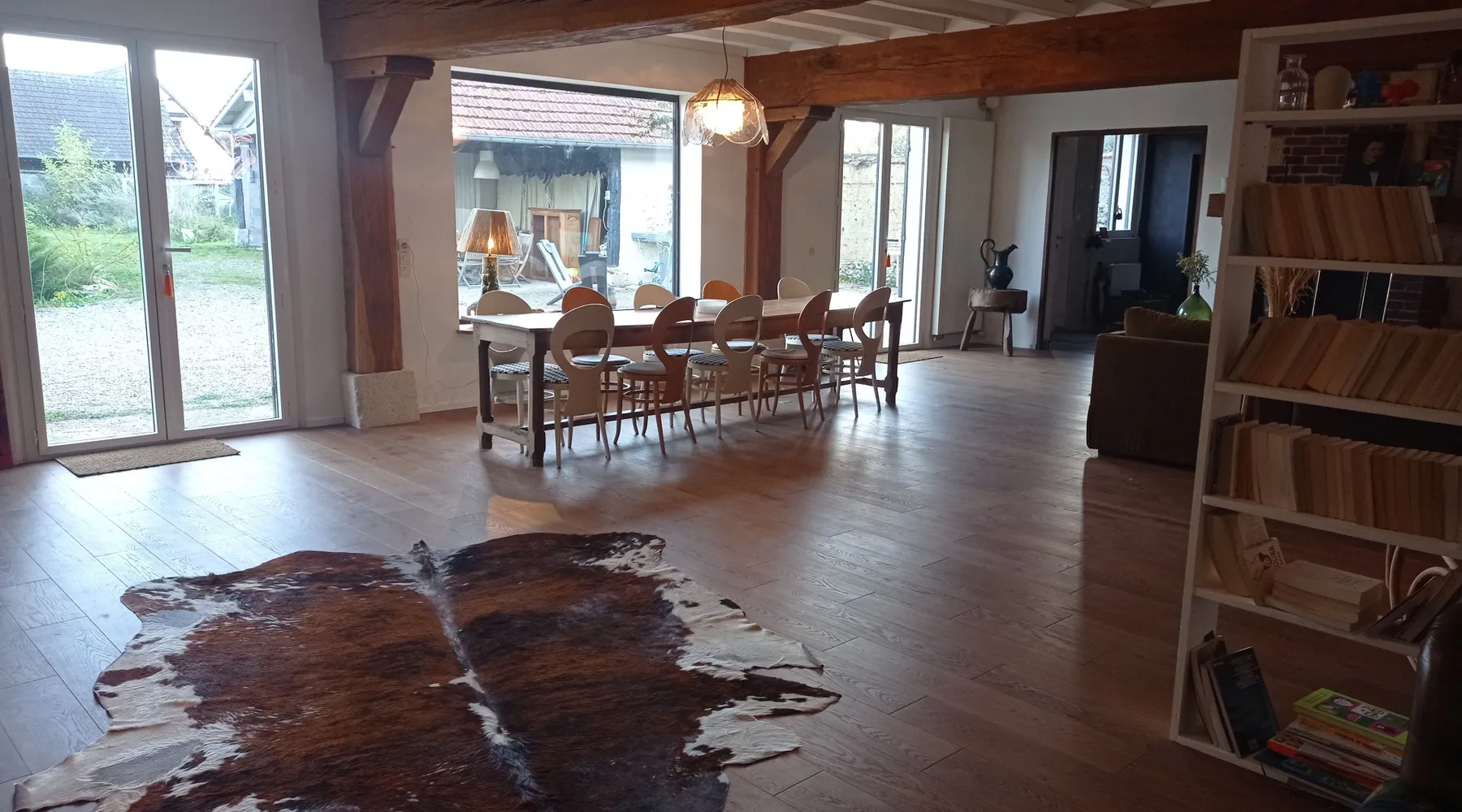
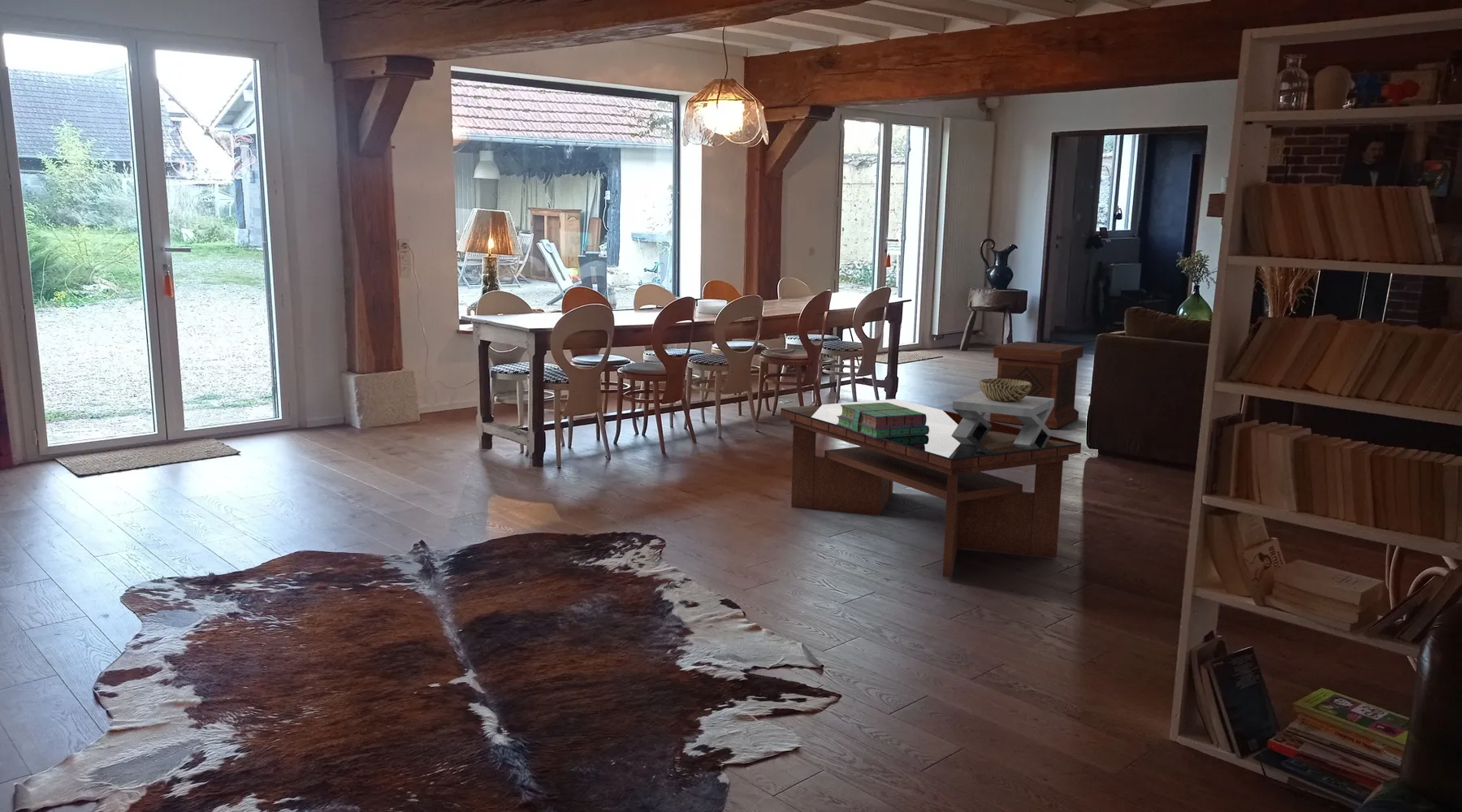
+ coffee table (916, 477)
+ decorative bowl (1003, 408)
+ stack of books (882, 418)
+ side table (1036, 382)
